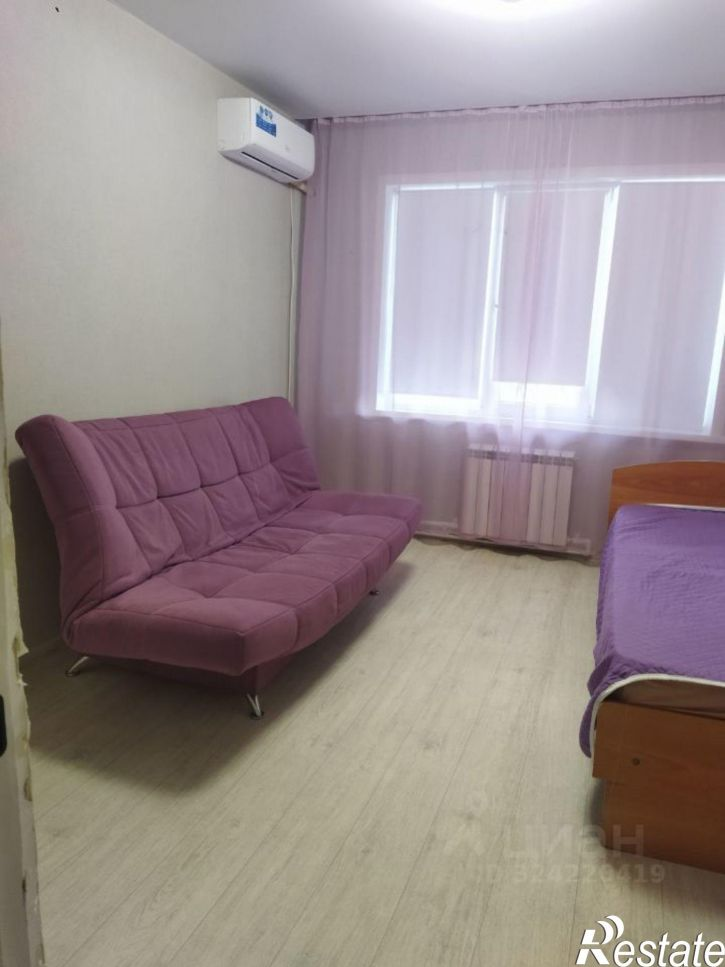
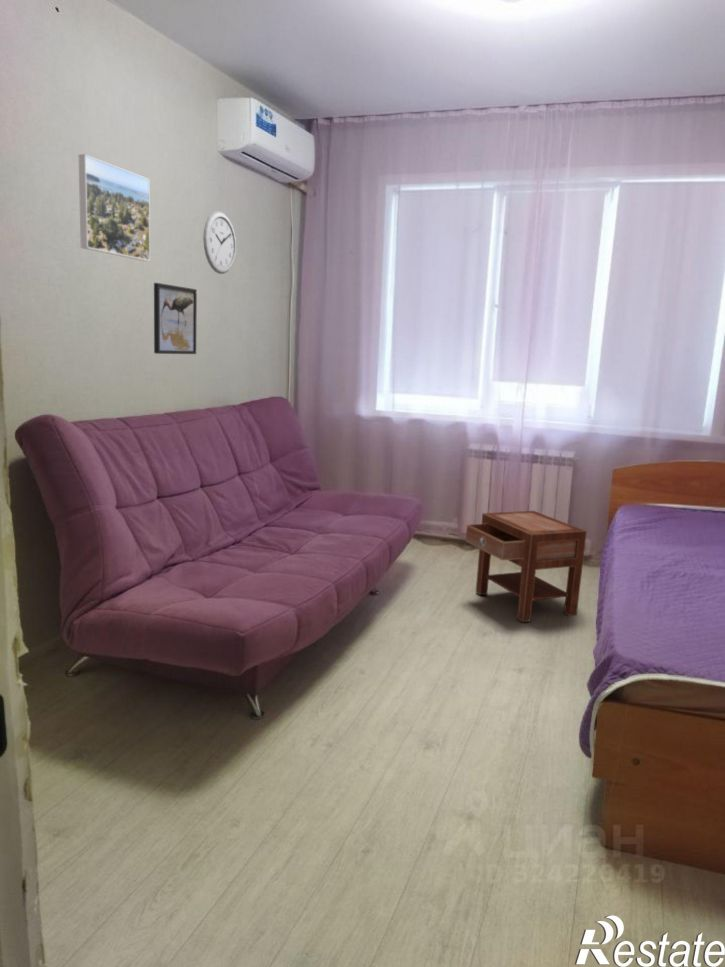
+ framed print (176, 320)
+ nightstand (522, 563)
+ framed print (116, 211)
+ wall clock (221, 243)
